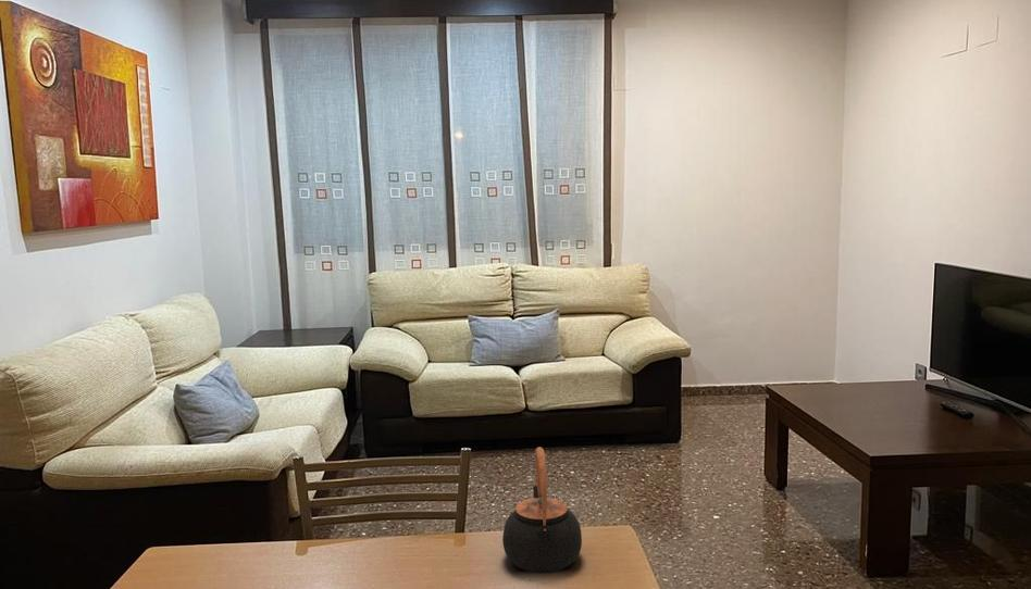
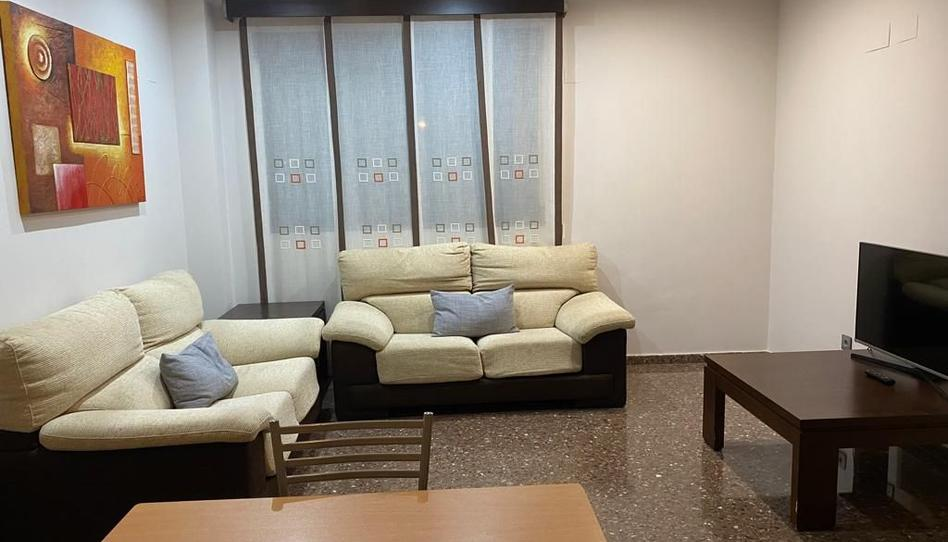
- teapot (541, 501)
